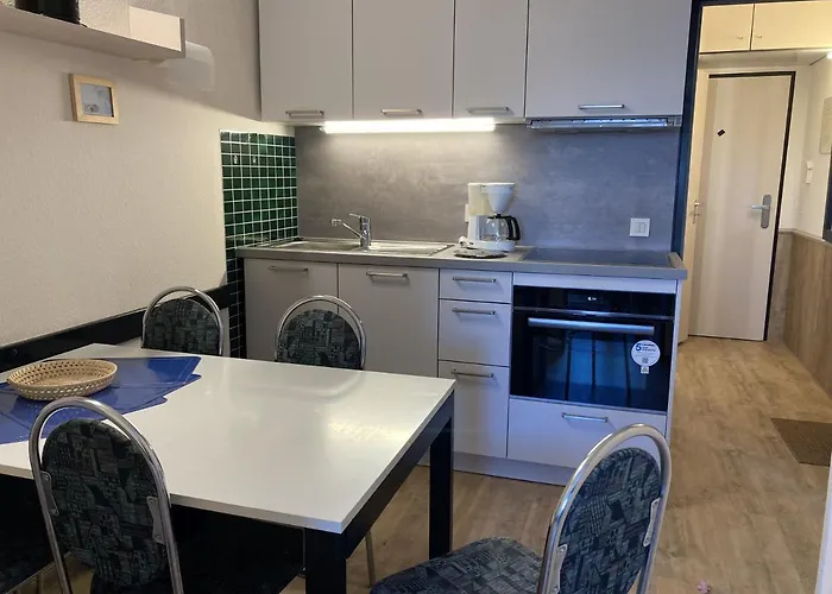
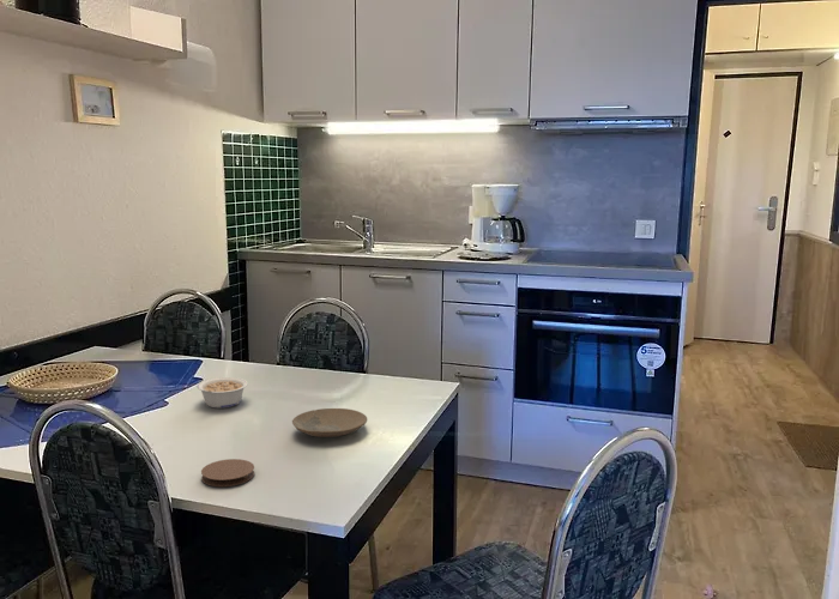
+ coaster (228, 472)
+ plate (330, 424)
+ legume (223, 392)
